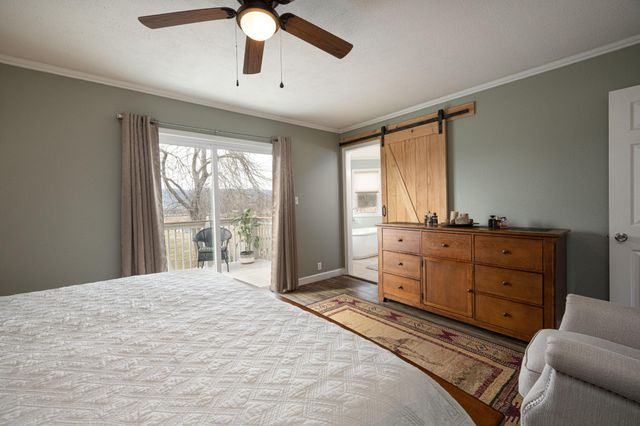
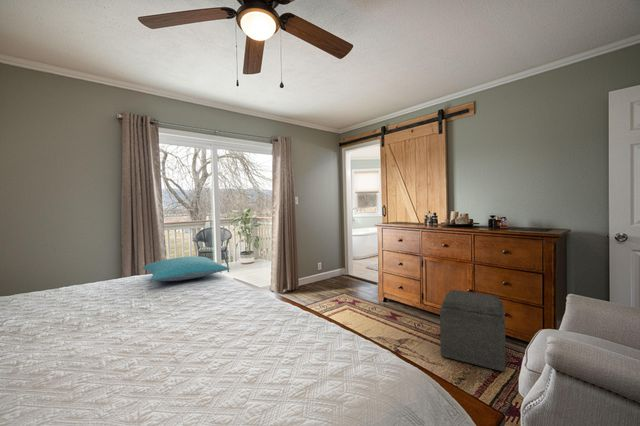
+ pillow (185, 268)
+ ottoman (472, 324)
